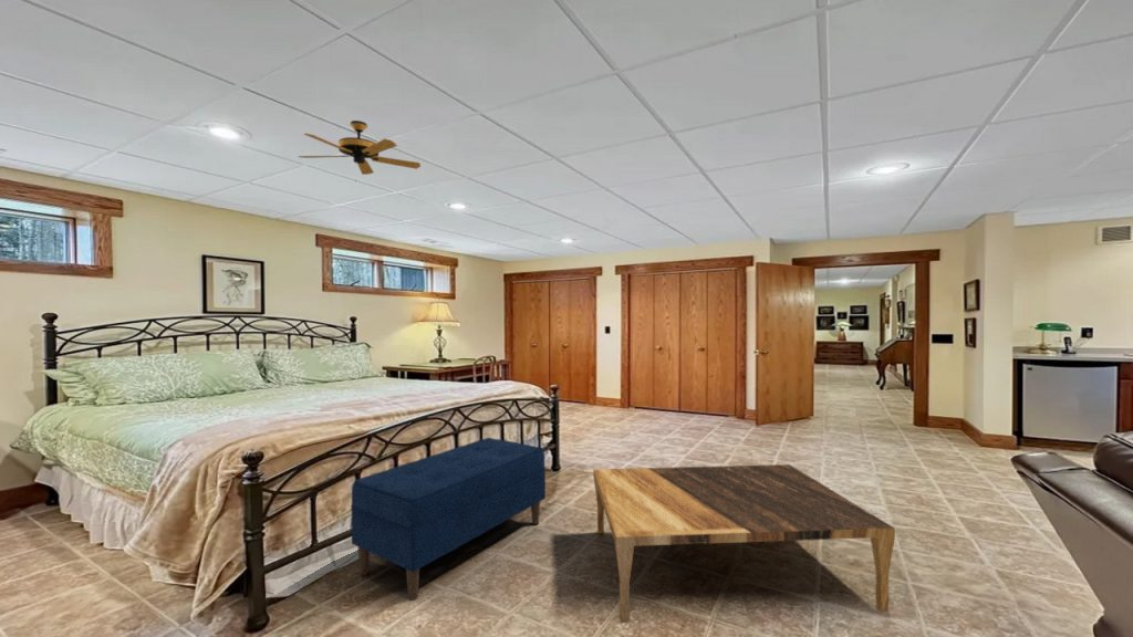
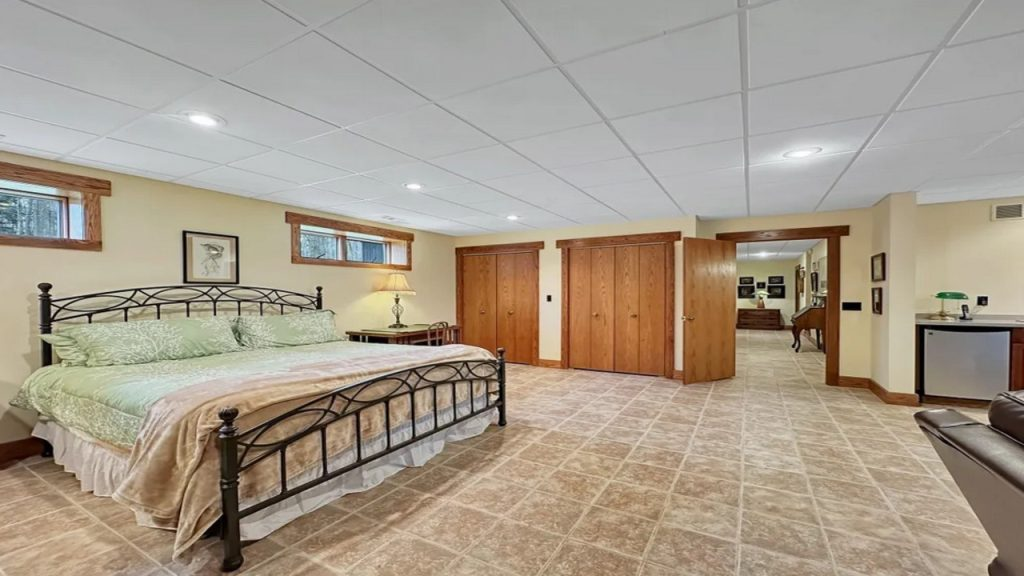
- coffee table (719, 529)
- ceiling fan (361, 154)
- bench (458, 503)
